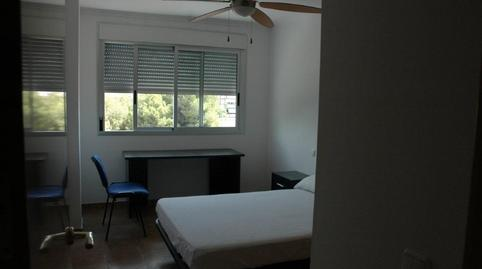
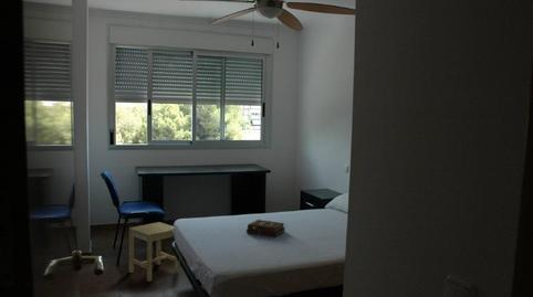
+ stool (156, 251)
+ hardback book (265, 227)
